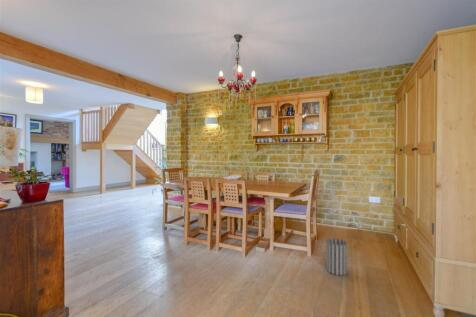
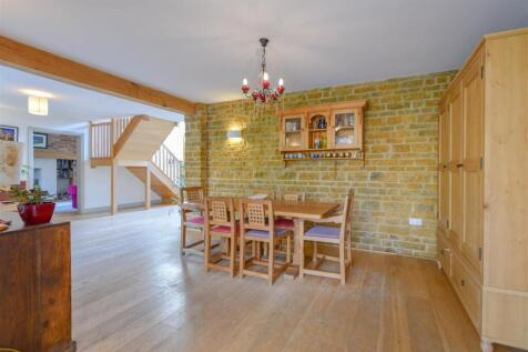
- wastebasket (336, 256)
